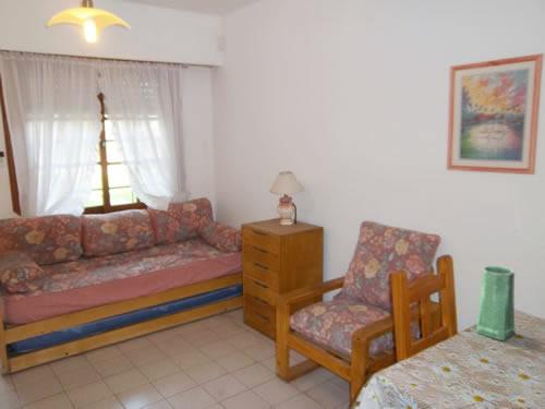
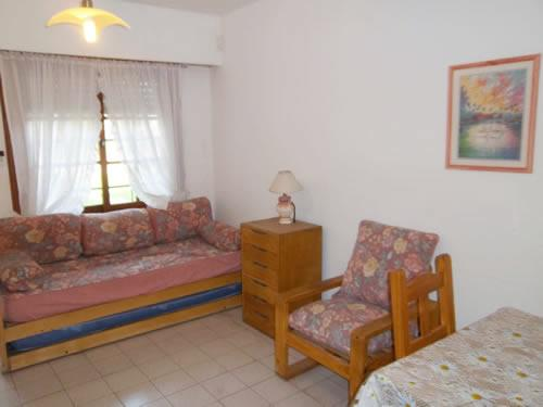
- vase (497, 301)
